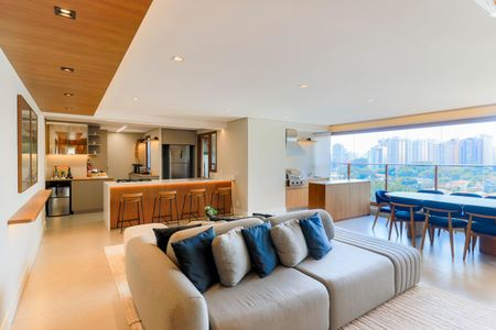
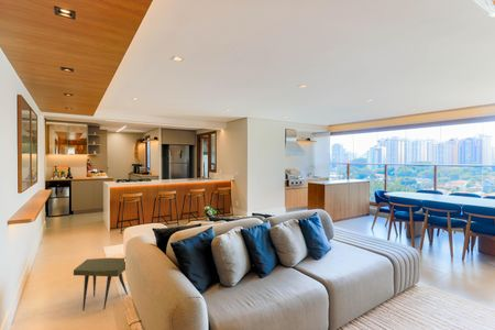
+ side table (107, 282)
